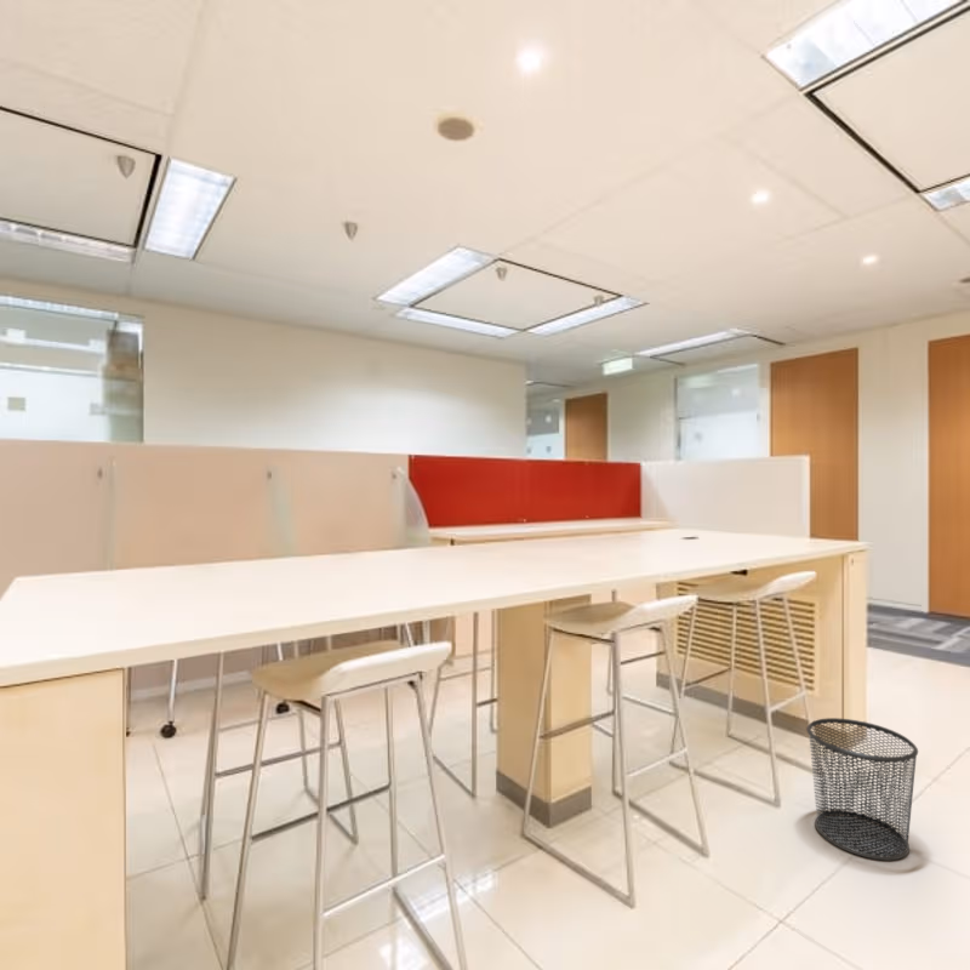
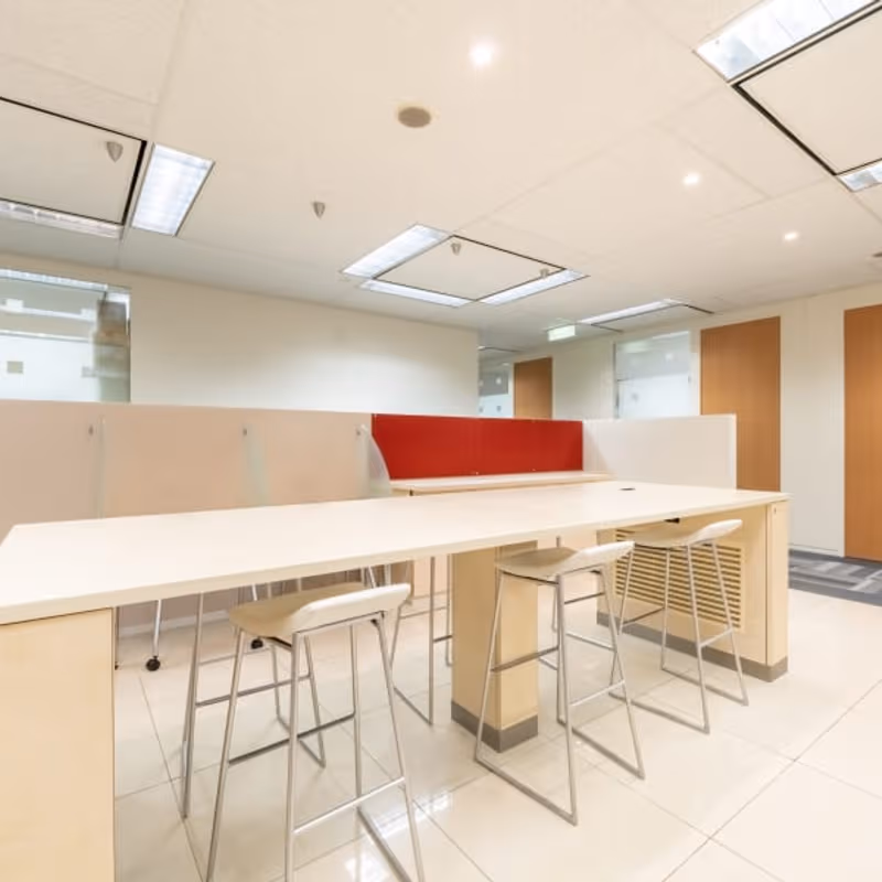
- waste bin (860, 784)
